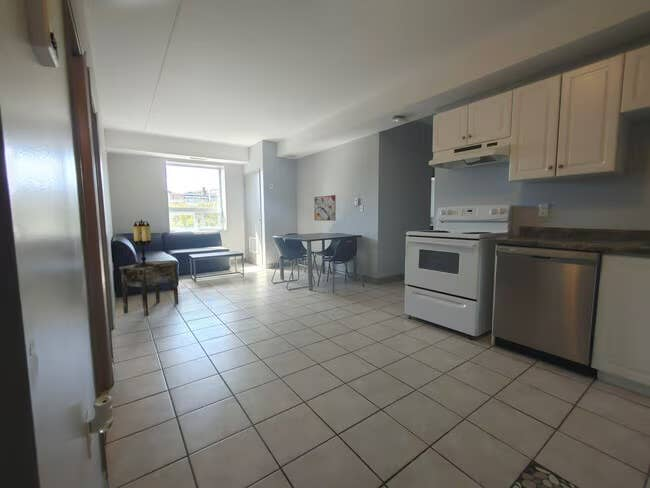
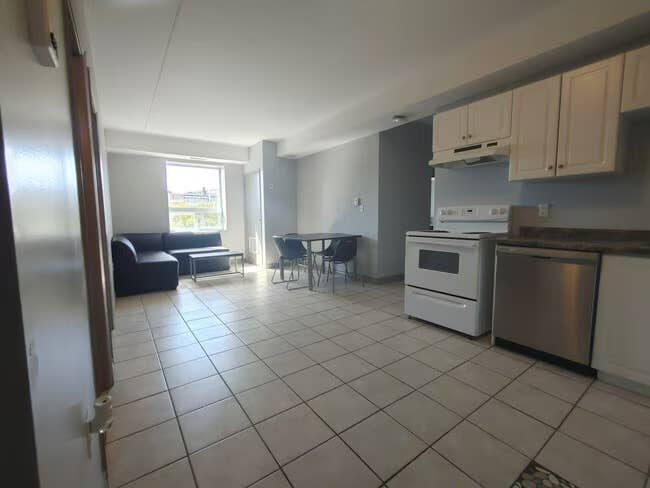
- wall art (324, 208)
- side table (151, 285)
- table lamp (142, 242)
